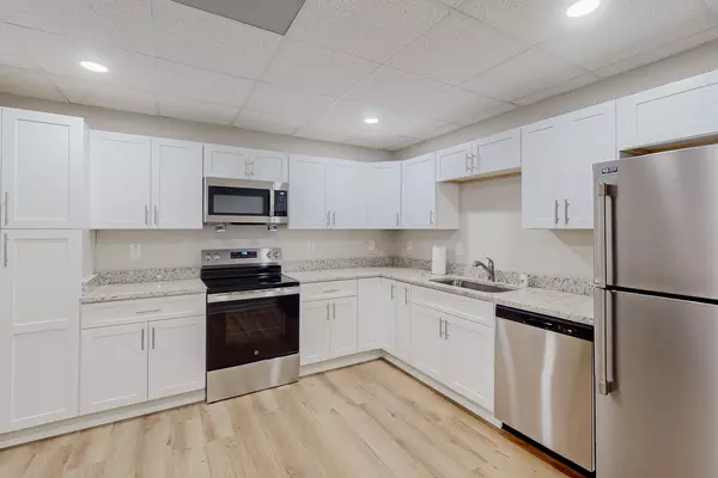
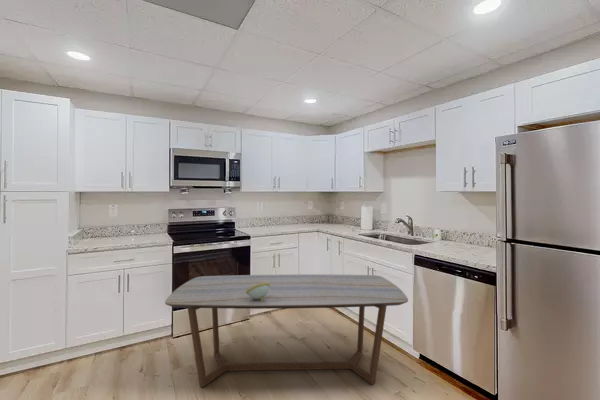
+ dining table (288, 307)
+ decorative bowl (258, 289)
